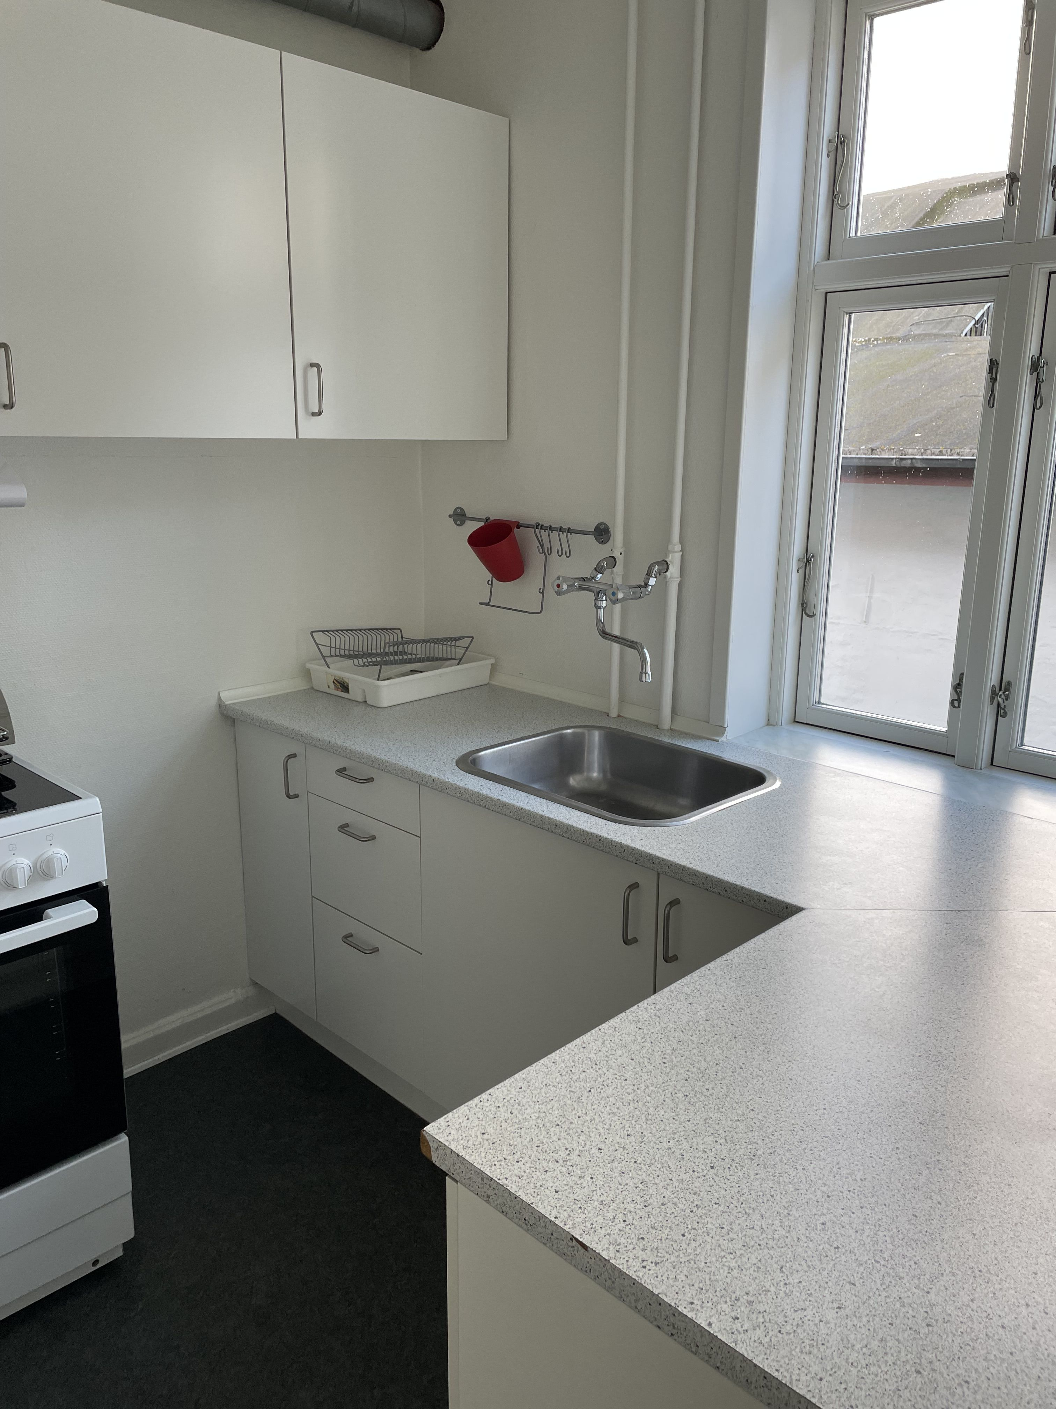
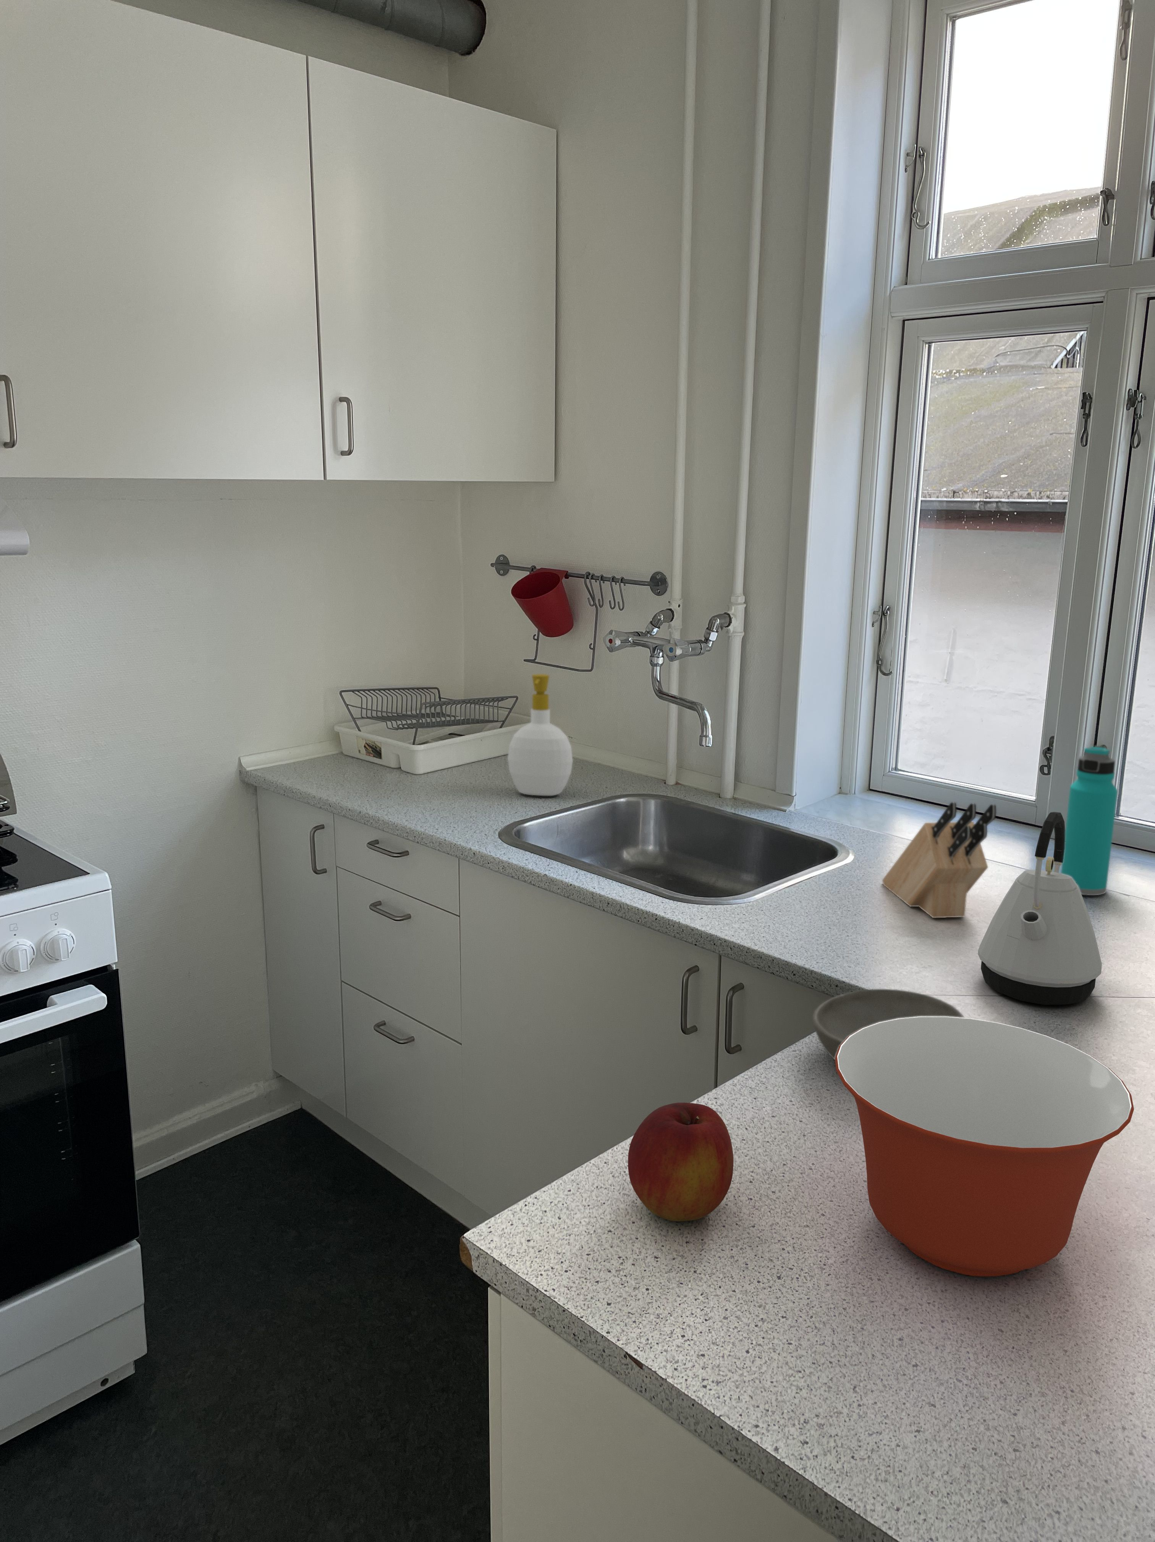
+ kettle (1043, 903)
+ soap bottle (540, 735)
+ apple (681, 1160)
+ knife block (939, 847)
+ water bottle (1089, 818)
+ mixing bowl (971, 1155)
+ soup bowl (883, 1021)
